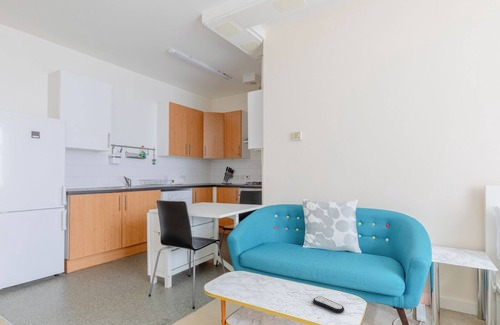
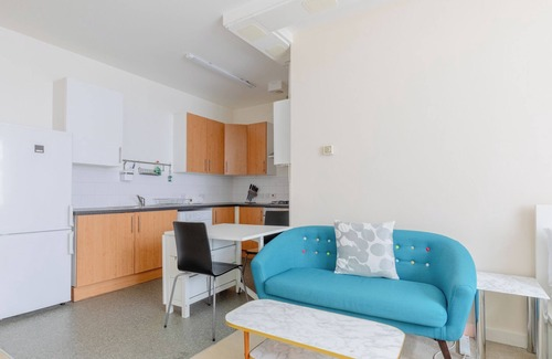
- remote control (328, 304)
